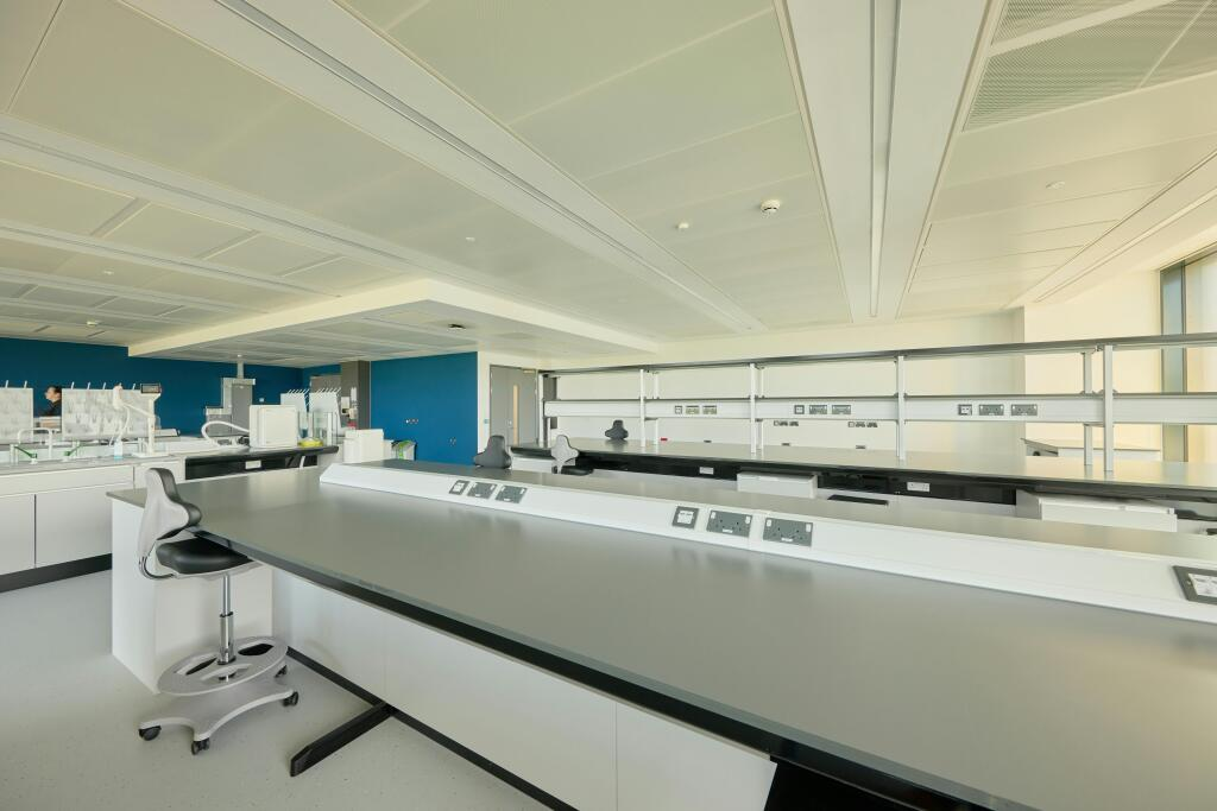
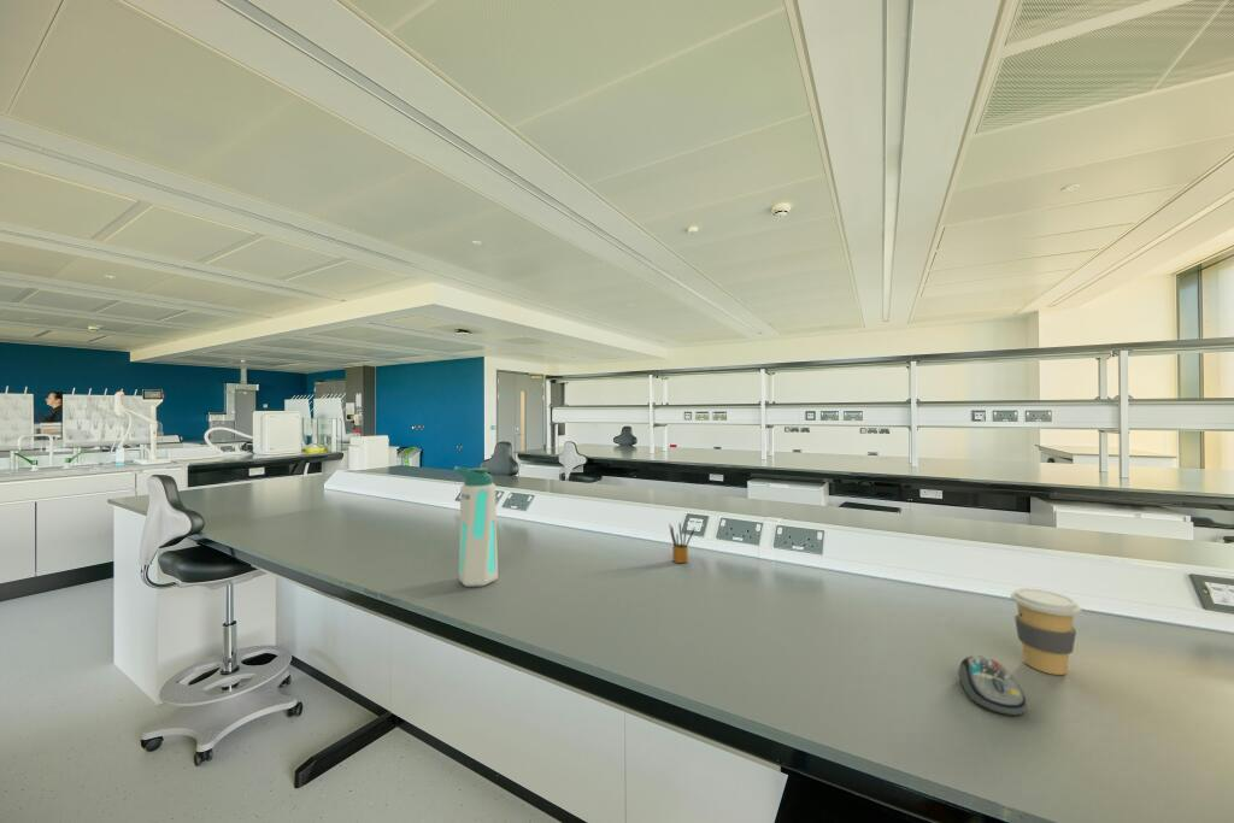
+ water bottle (475, 524)
+ coffee cup (1045, 630)
+ computer mouse (989, 680)
+ pencil box (681, 542)
